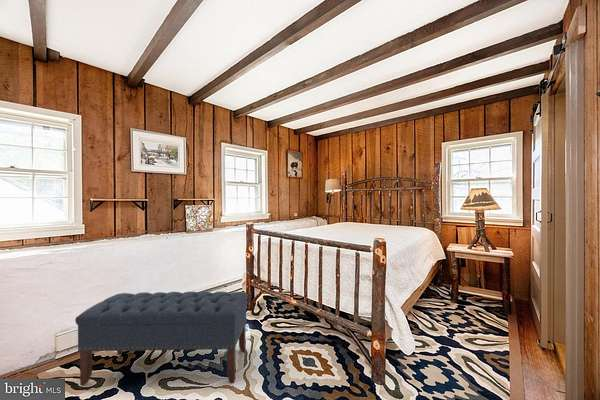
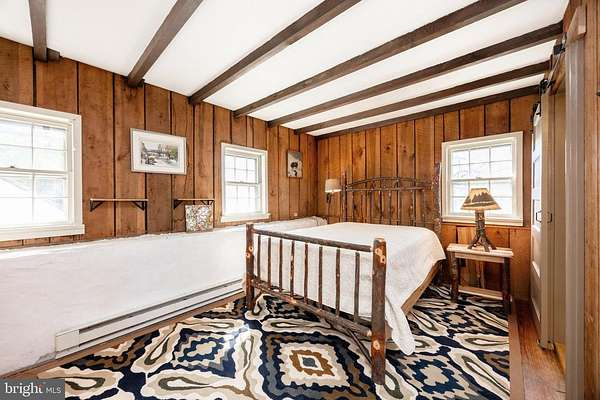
- bench (171, 332)
